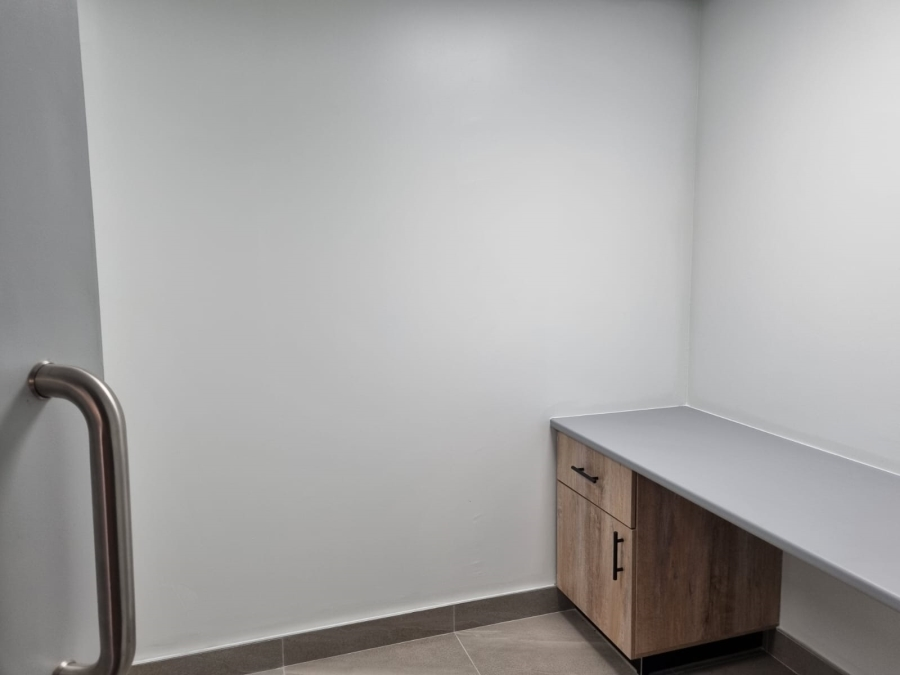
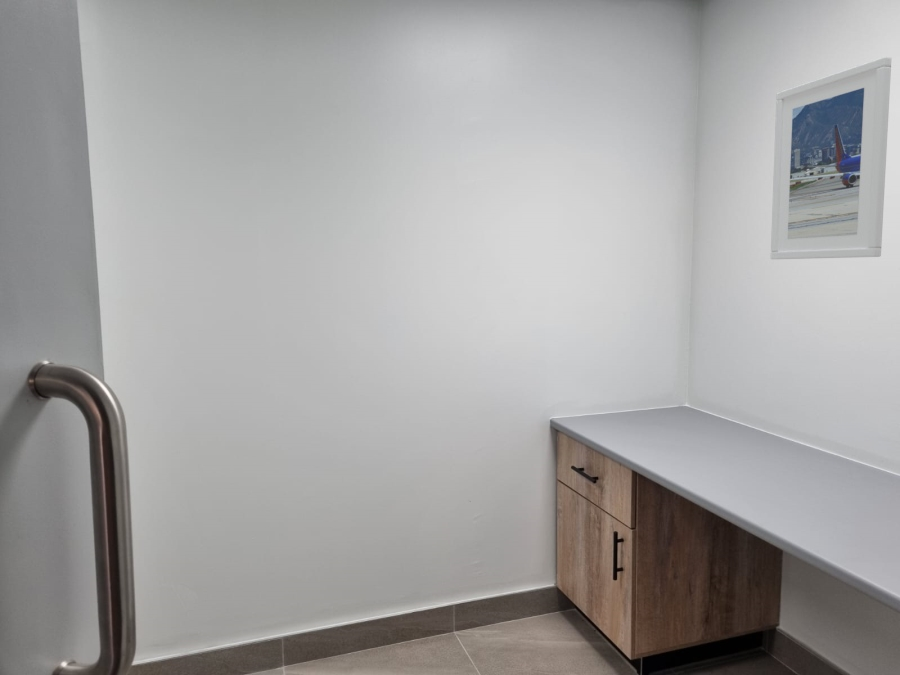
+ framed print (824, 168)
